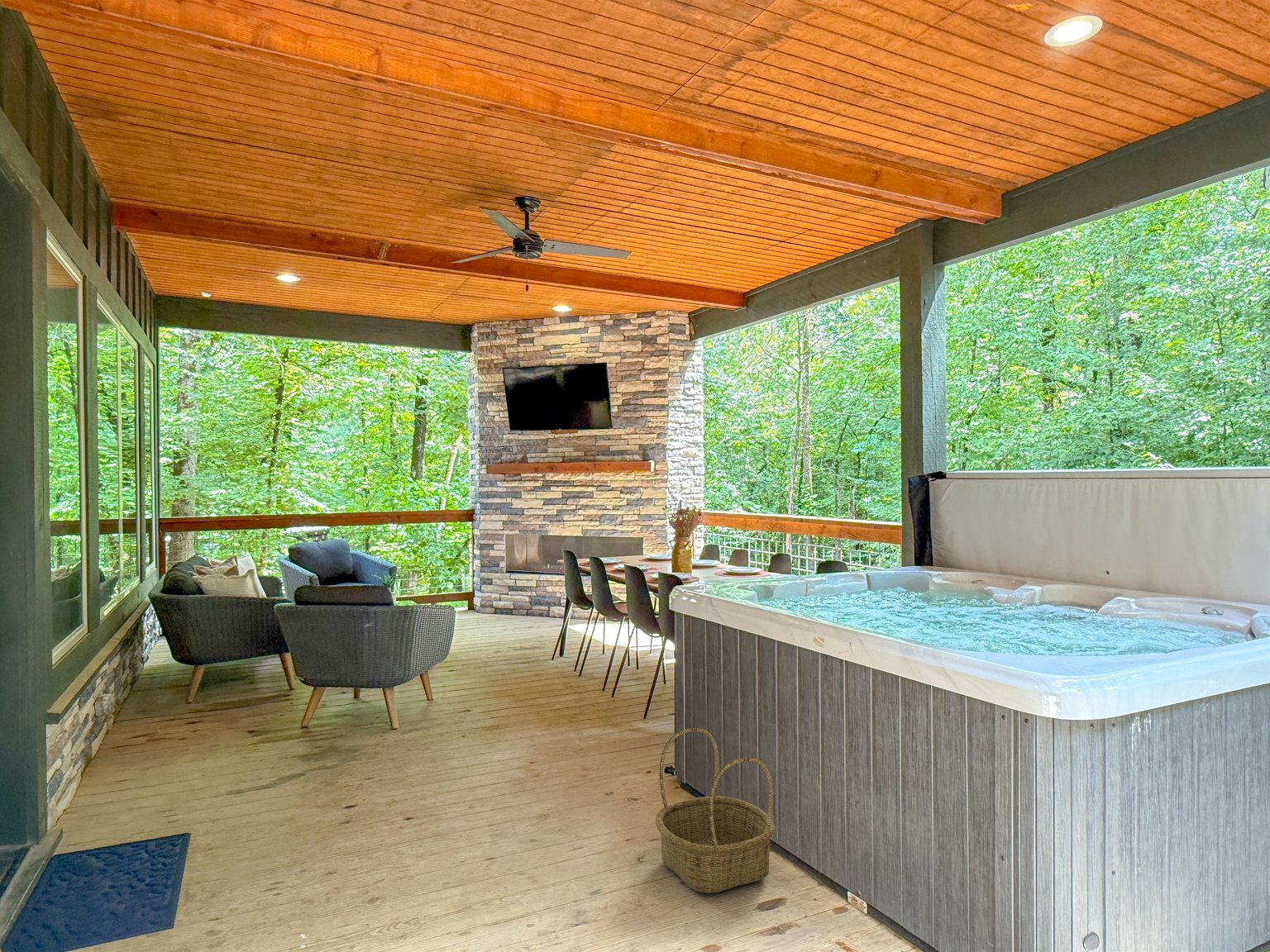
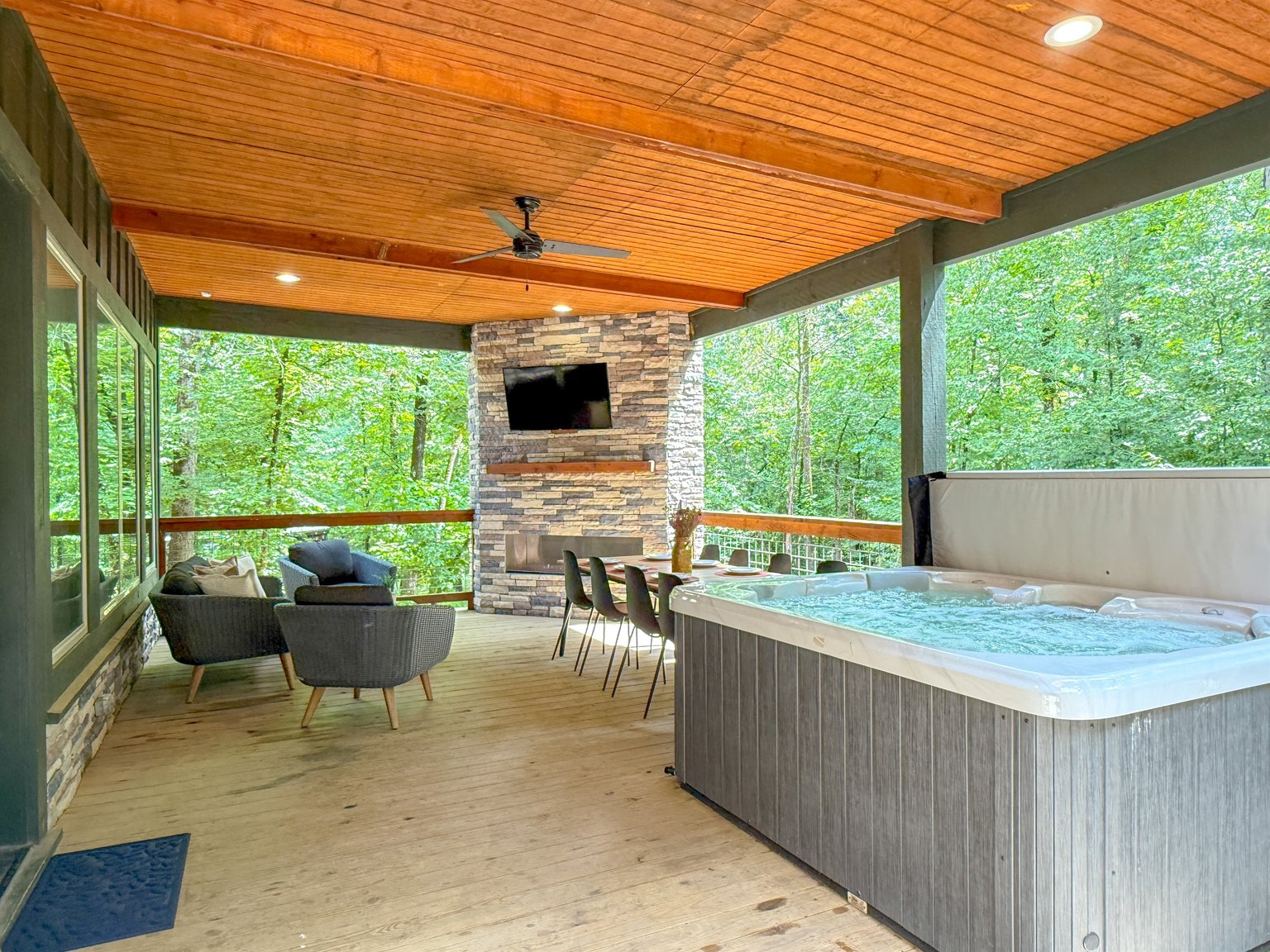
- basket (714, 806)
